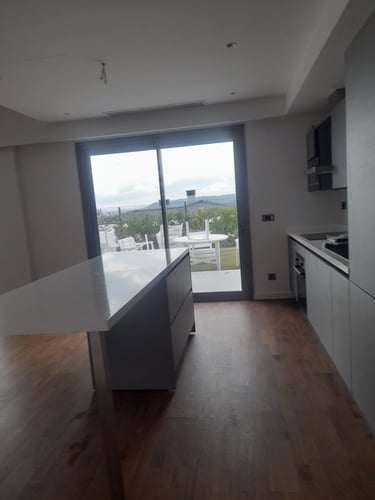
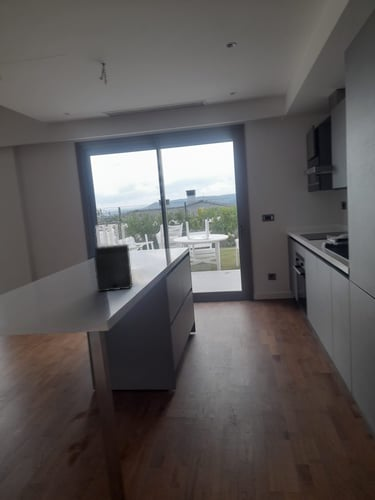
+ knife block (112, 256)
